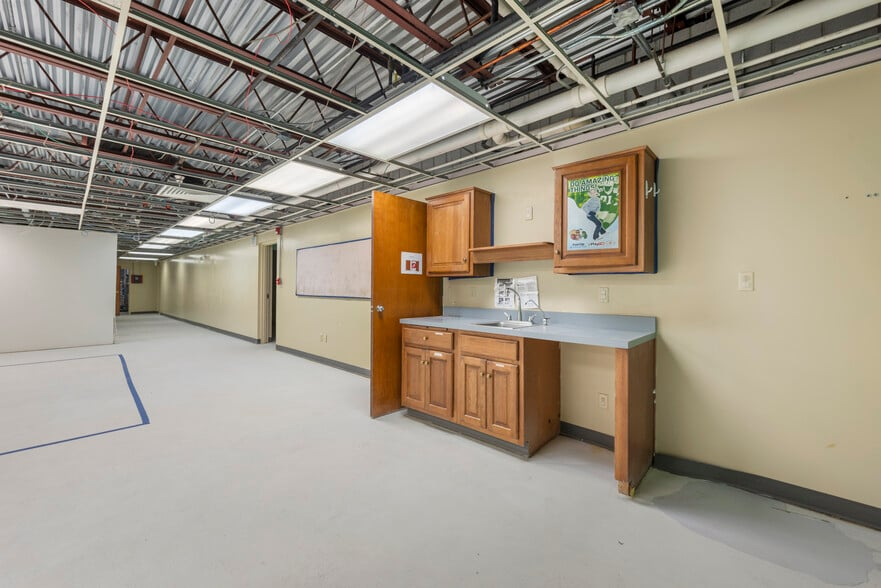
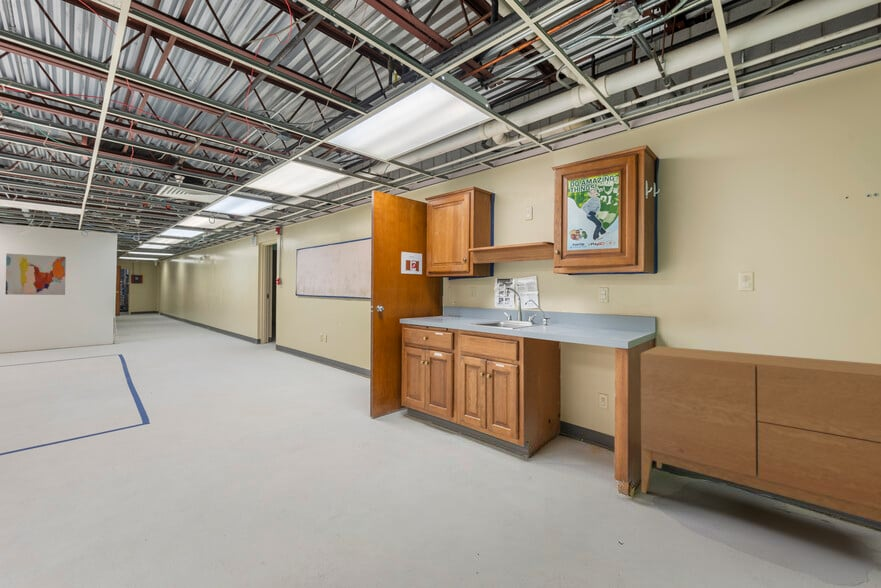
+ wall art (36, 274)
+ sideboard (758, 435)
